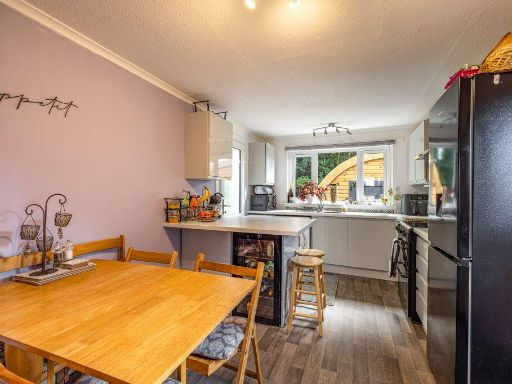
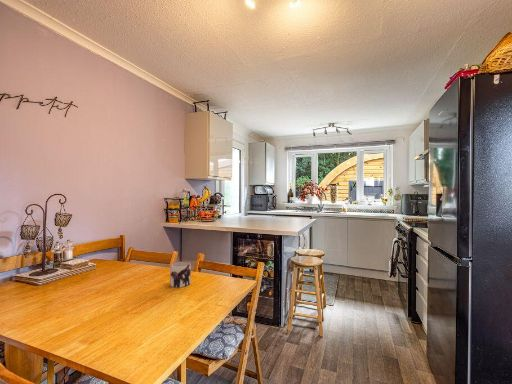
+ mug (181, 272)
